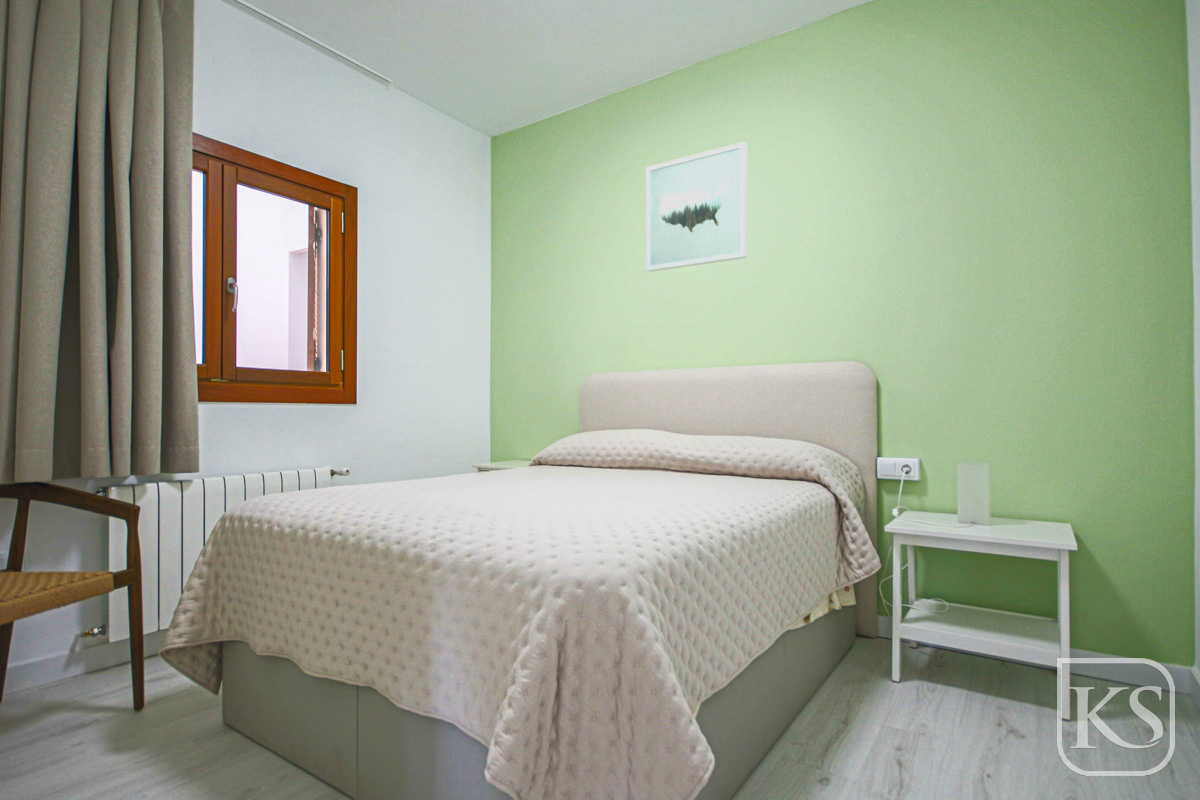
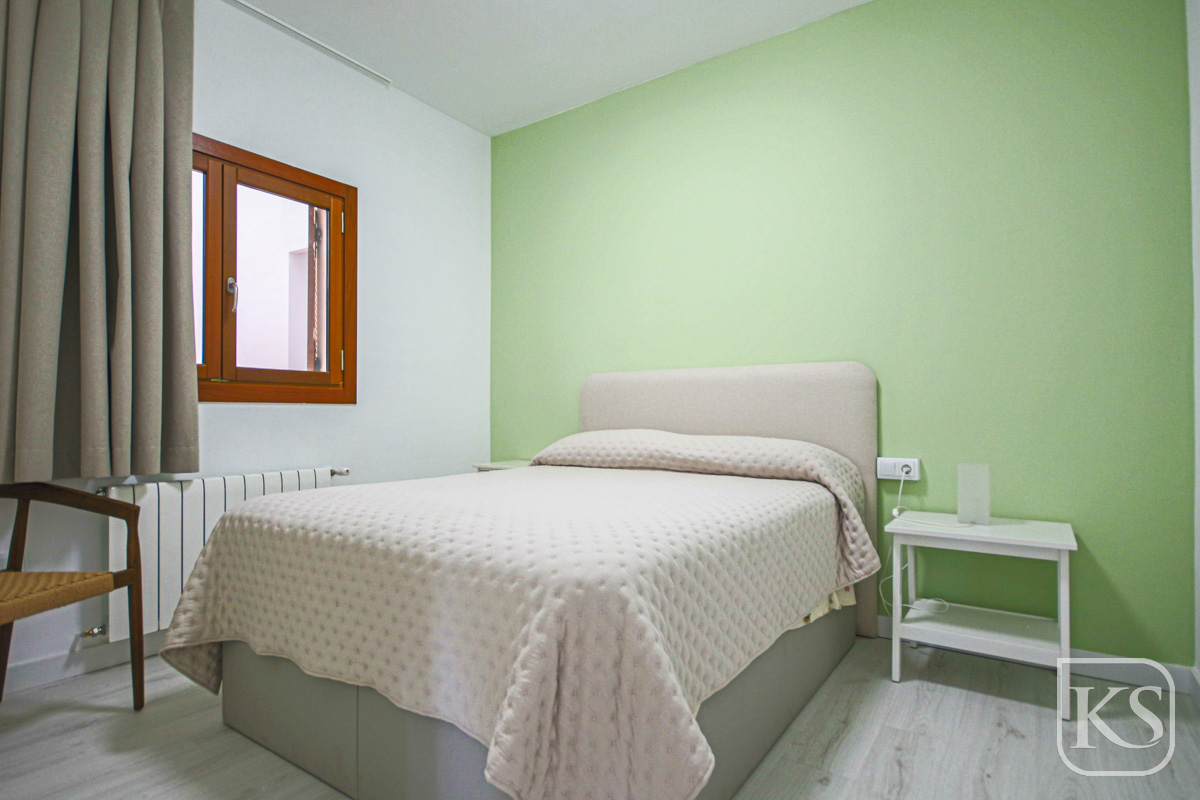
- wall art (694, 210)
